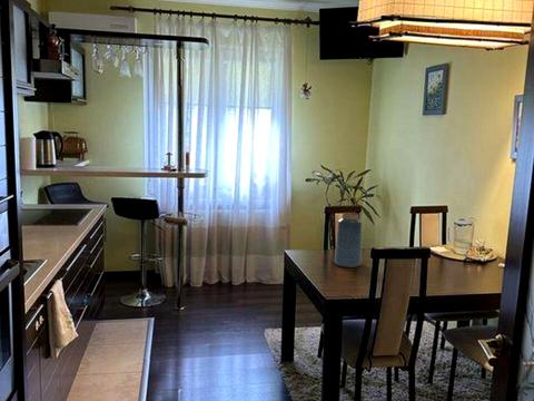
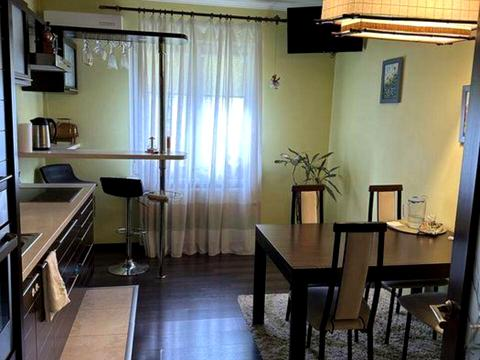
- vase (348, 238)
